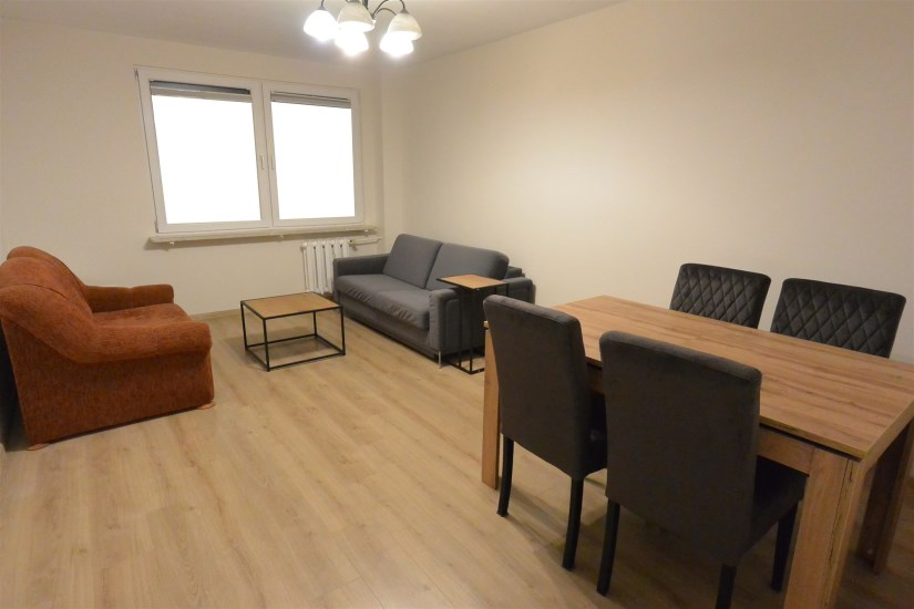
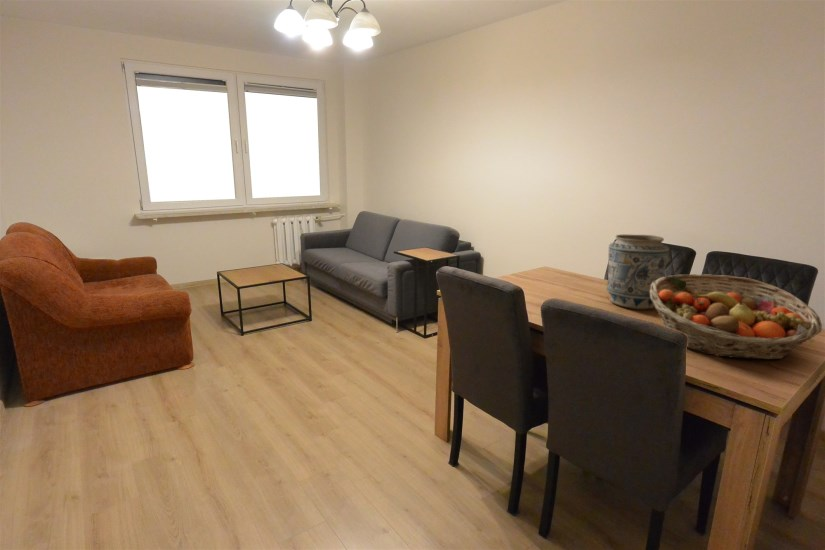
+ fruit basket (727, 314)
+ vase (635, 270)
